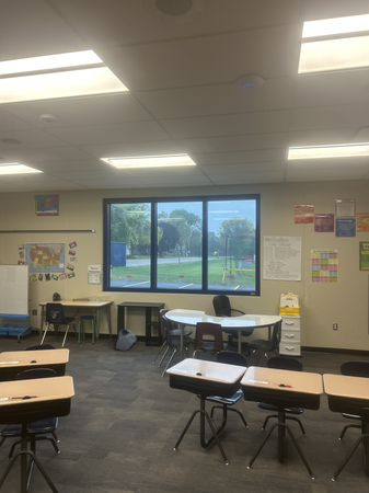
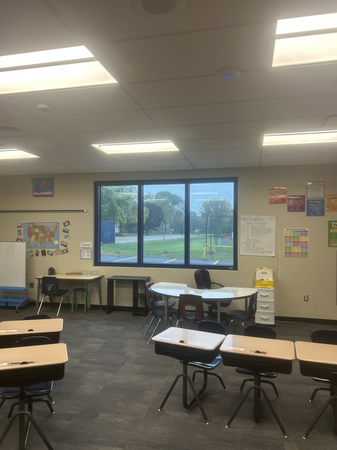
- bag (127, 337)
